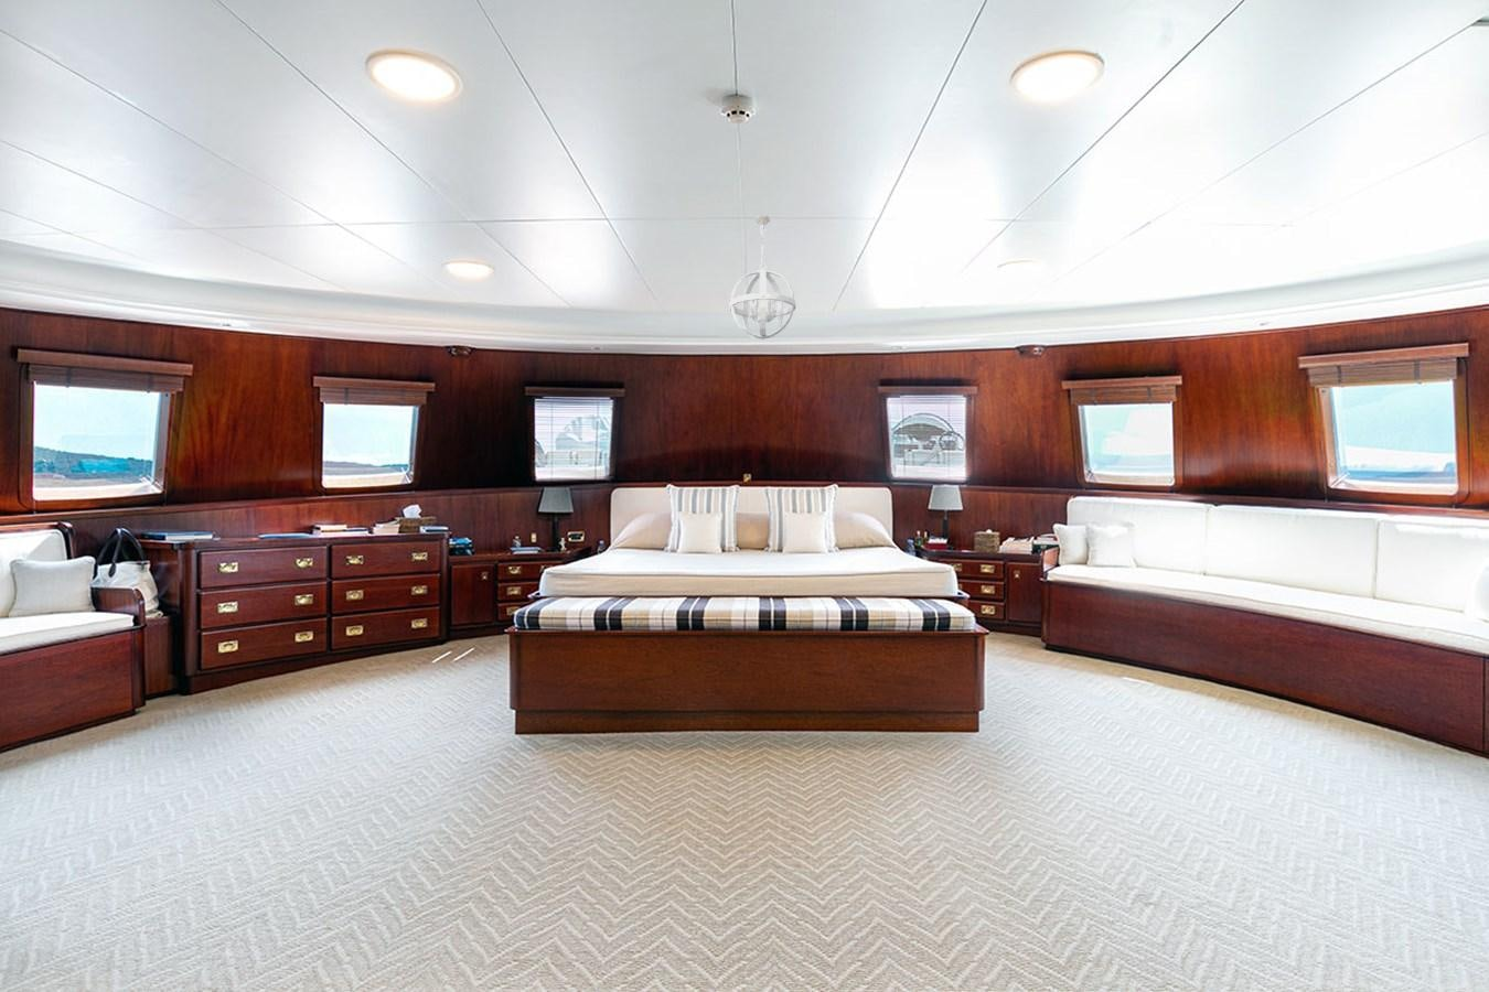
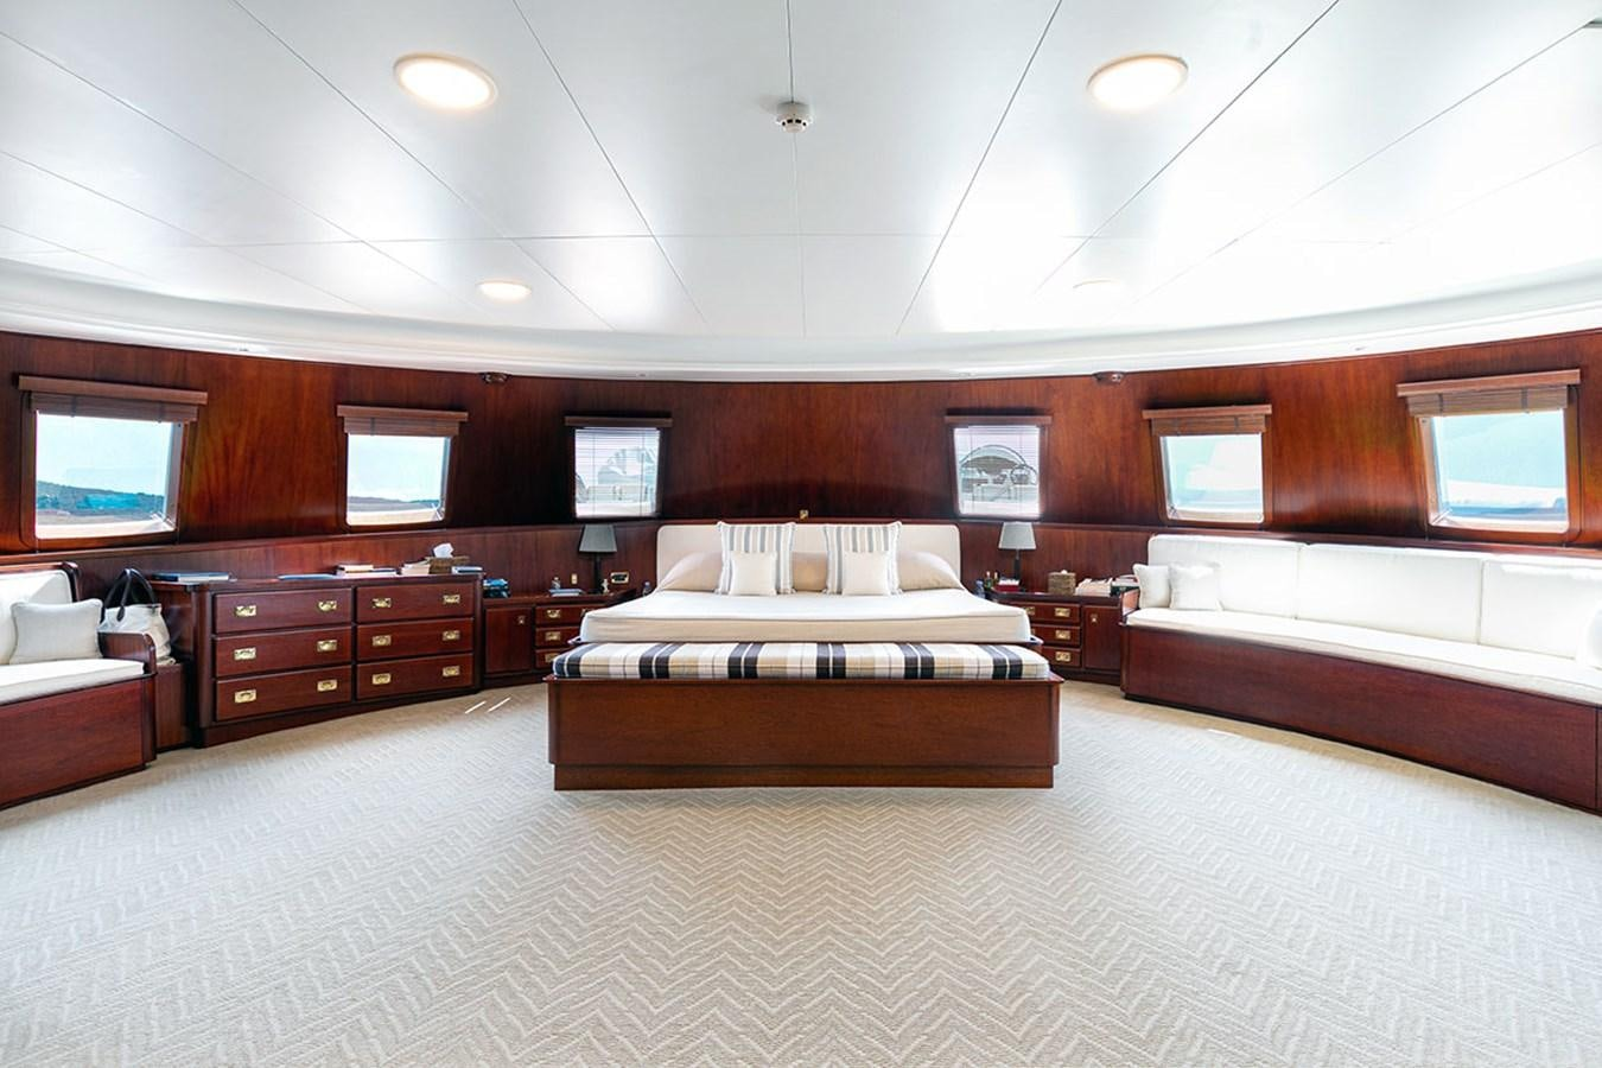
- chandelier (762, 279)
